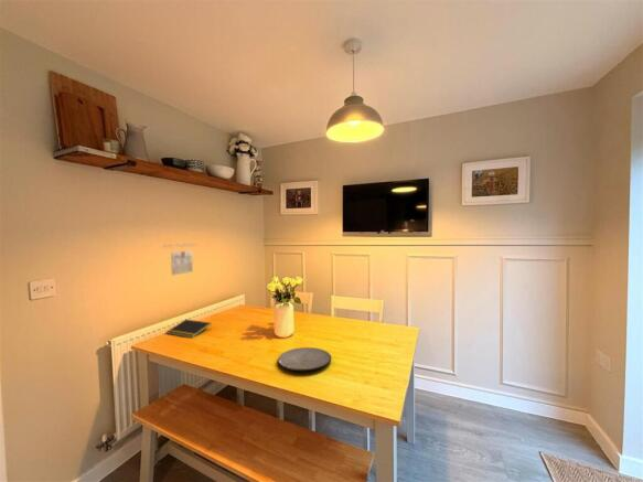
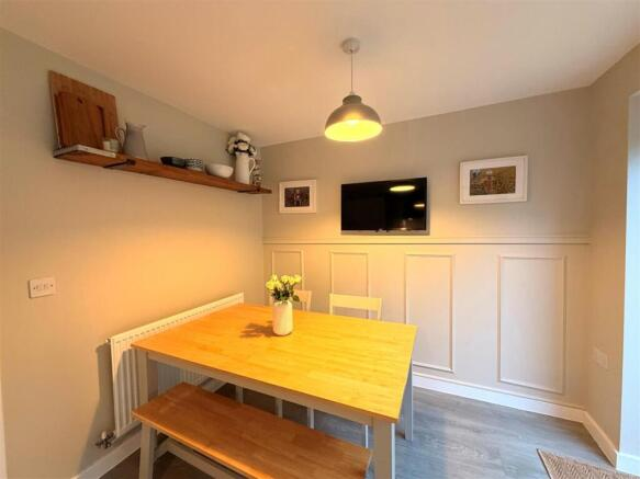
- calendar (181, 258)
- plate (304, 357)
- notepad (189, 328)
